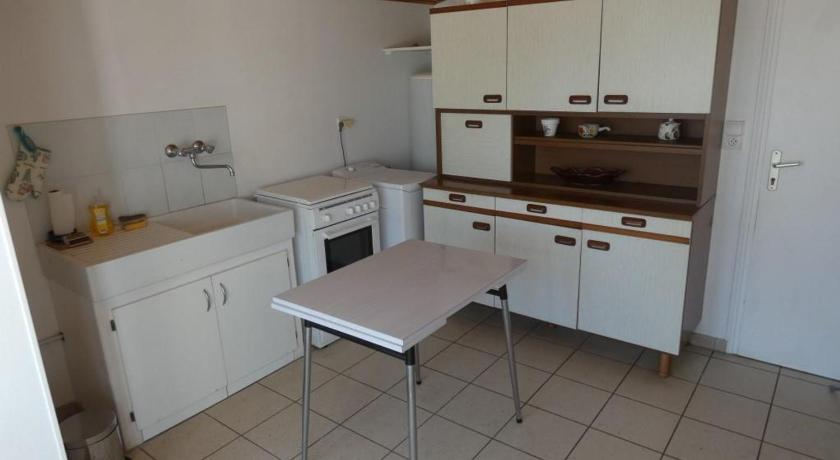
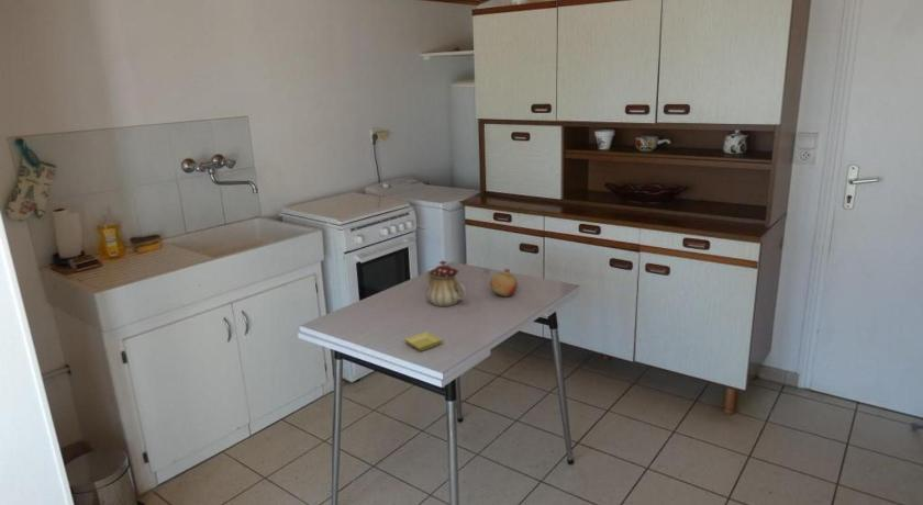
+ fruit (503, 282)
+ teapot (445, 281)
+ saucer (423, 341)
